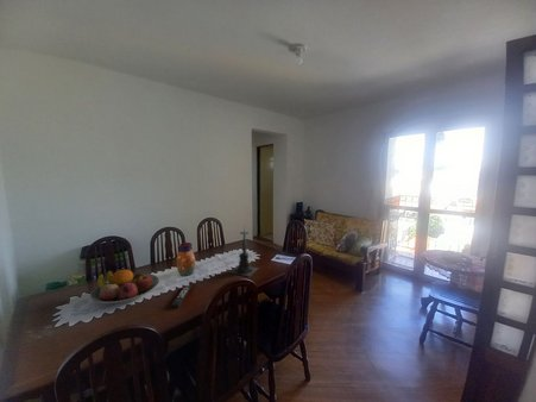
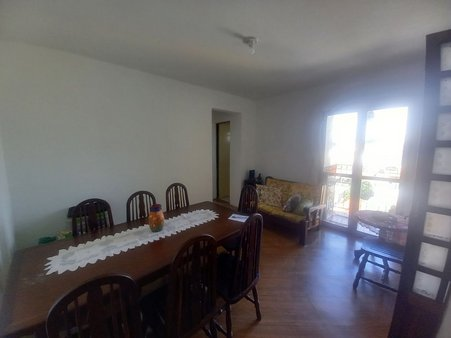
- remote control (182, 295)
- candle holder (244, 249)
- fruit bowl (126, 283)
